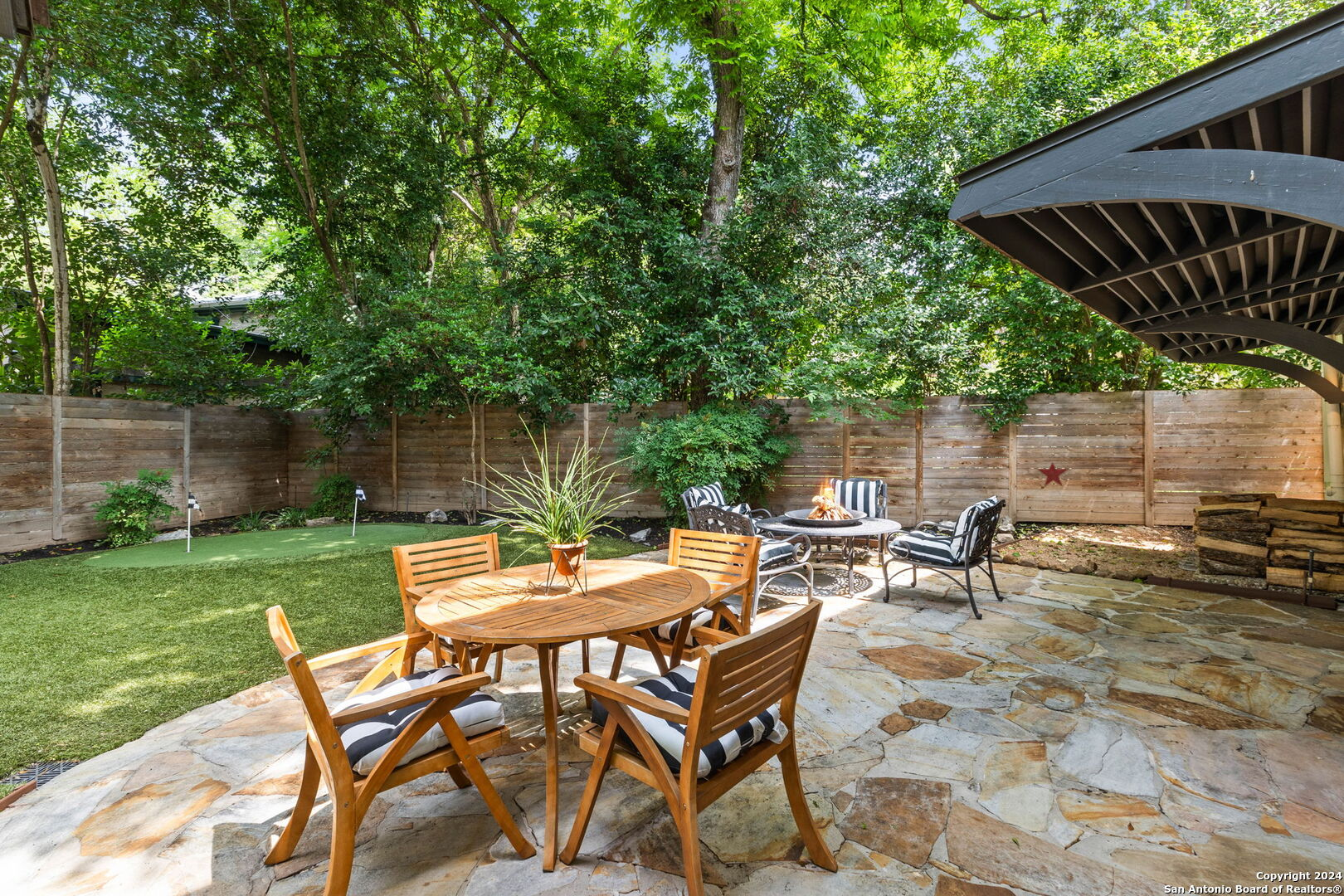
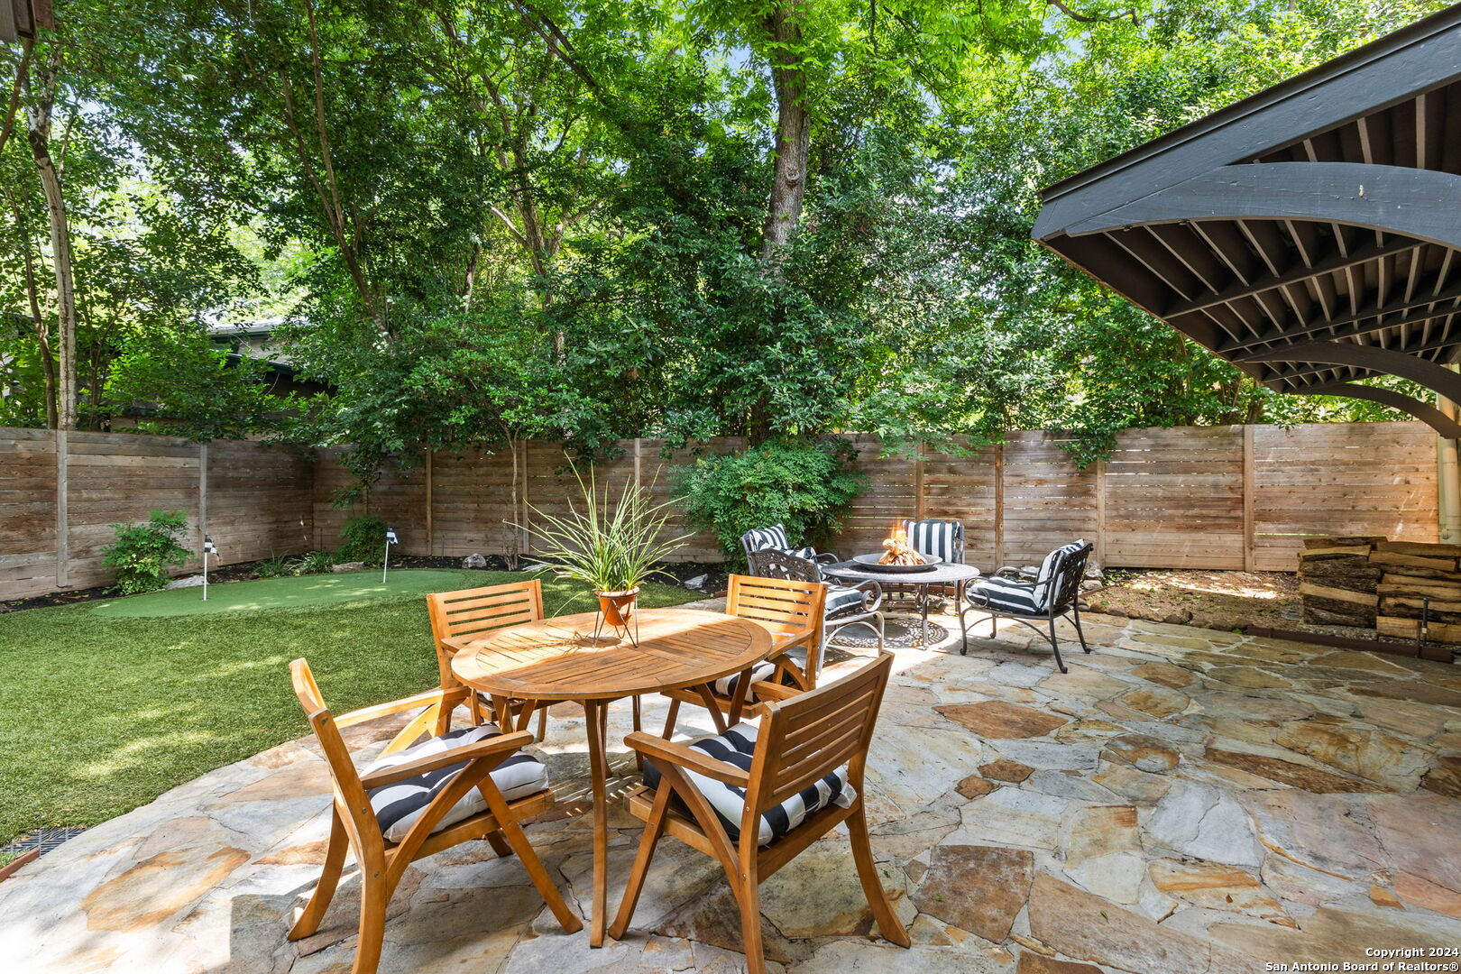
- decorative star (1052, 474)
